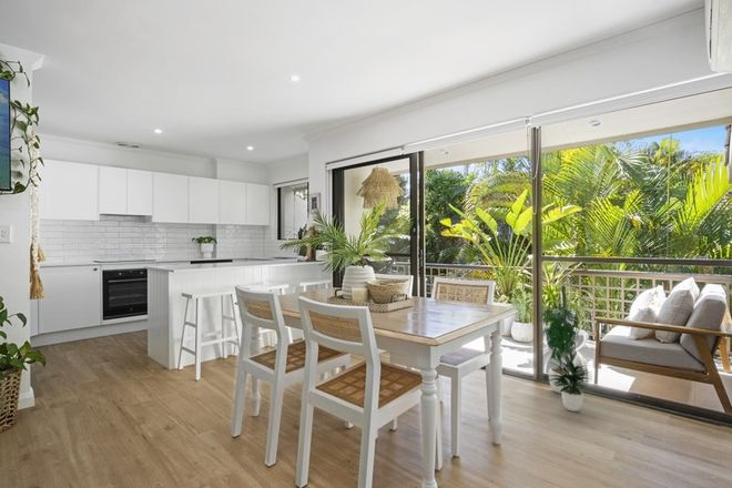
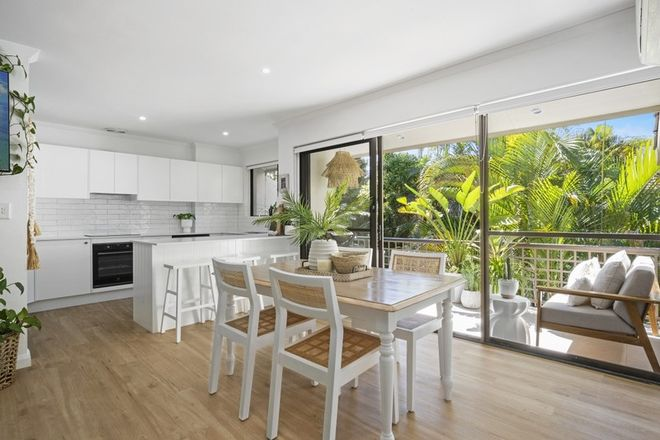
- potted plant (563, 350)
